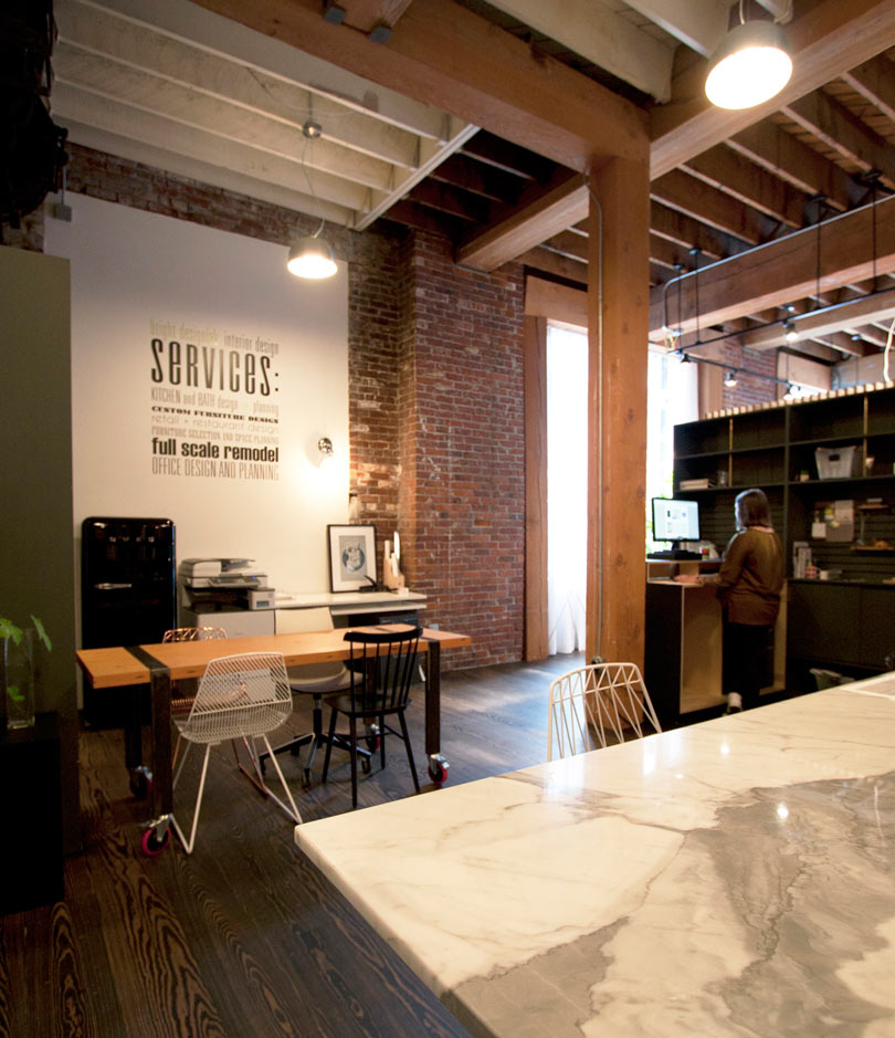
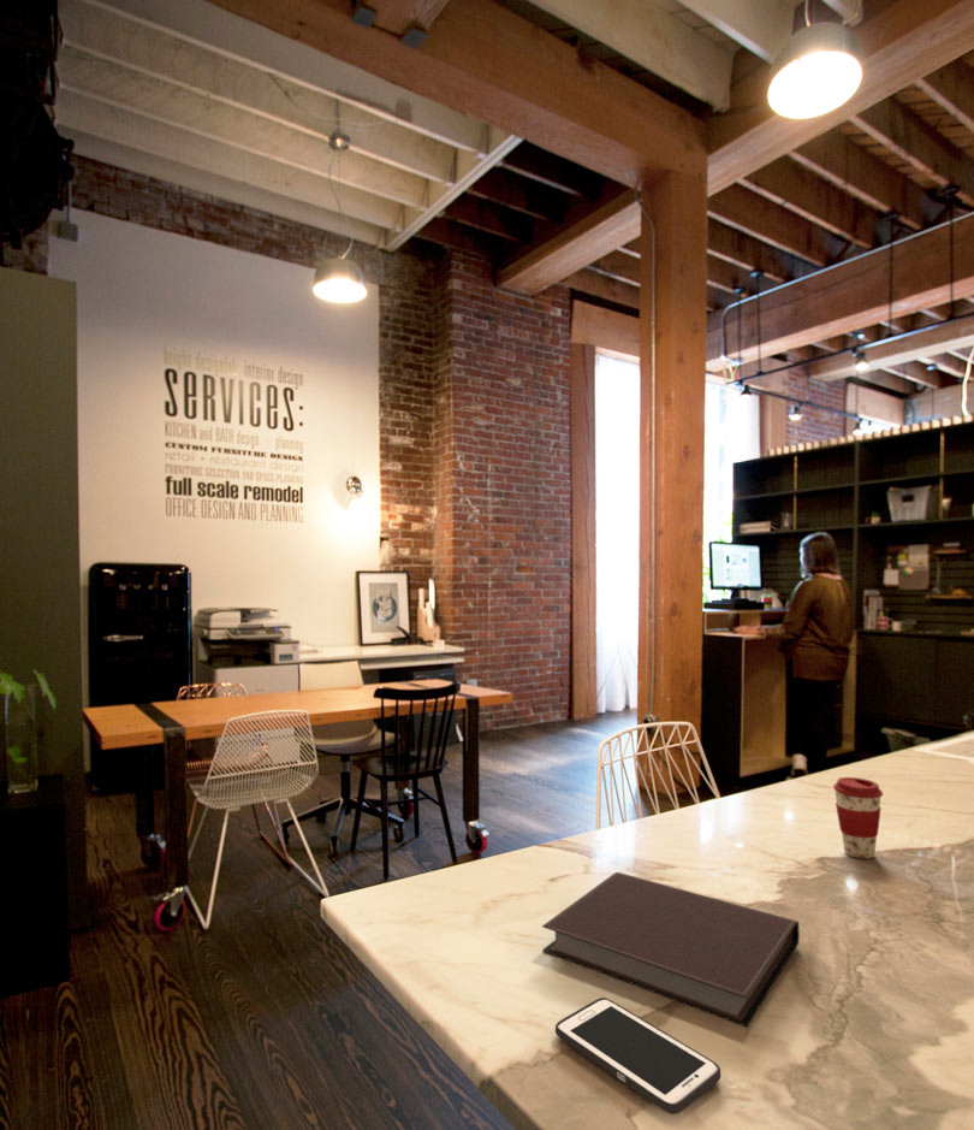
+ coffee cup (857, 817)
+ cell phone (634, 1049)
+ notebook (671, 934)
